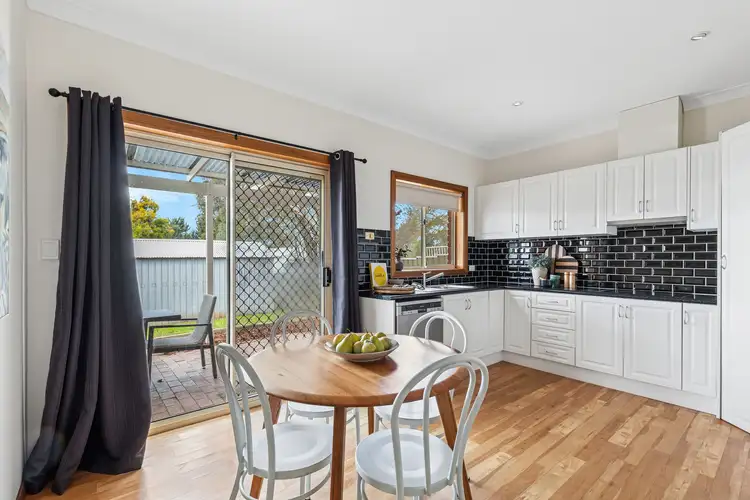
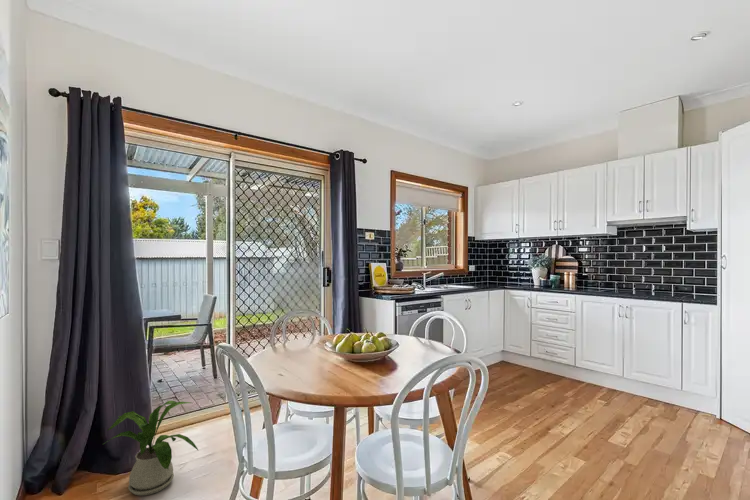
+ house plant (151, 437)
